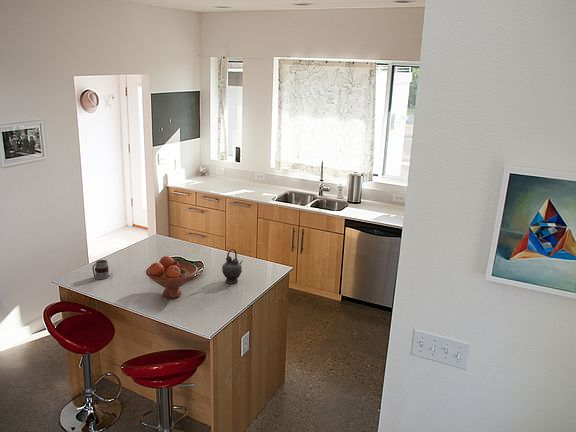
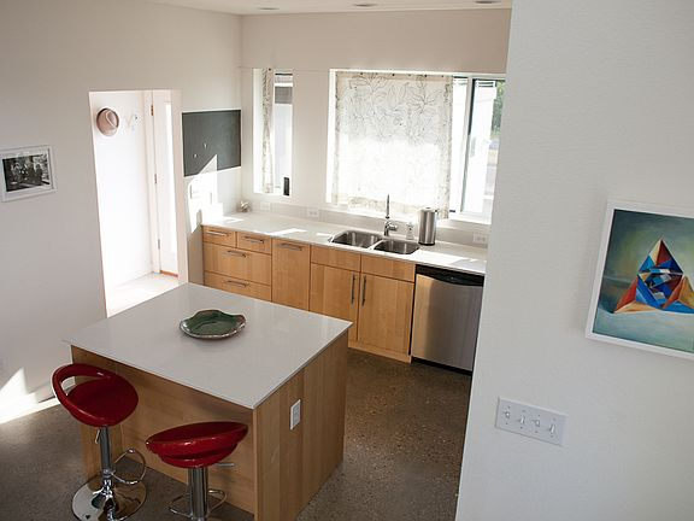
- teapot (233, 265)
- fruit bowl (172, 277)
- mug (100, 269)
